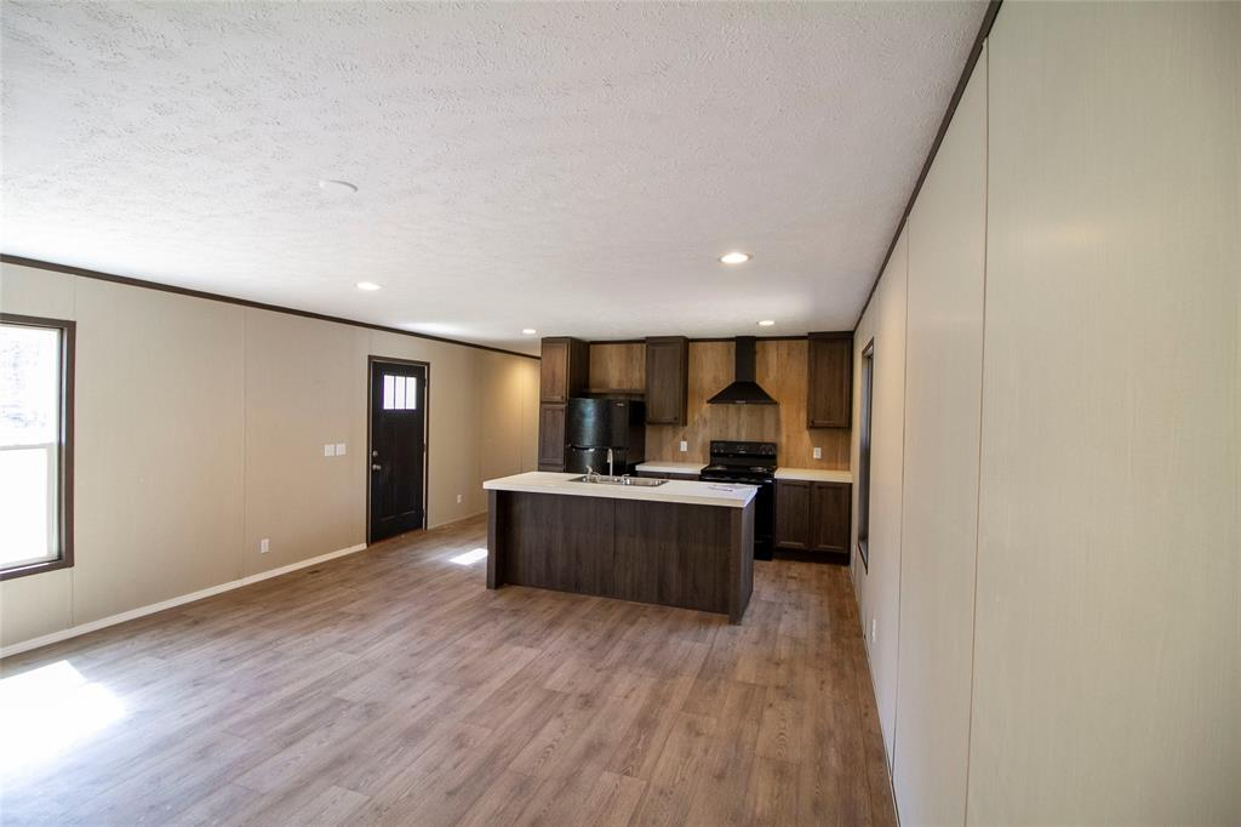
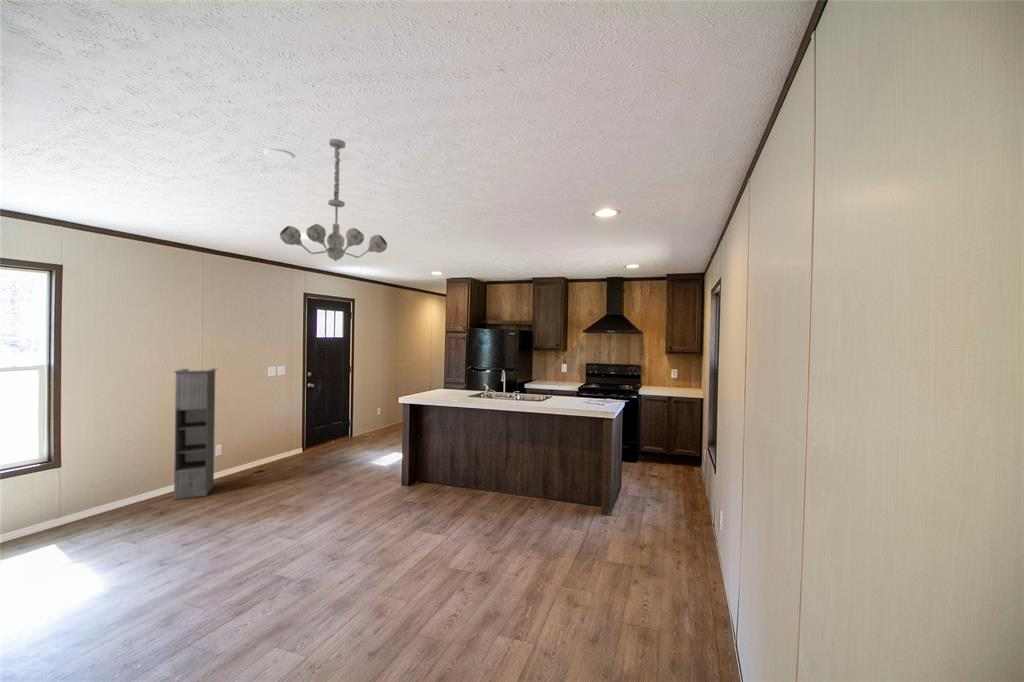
+ storage cabinet (195, 431)
+ chandelier (336, 203)
